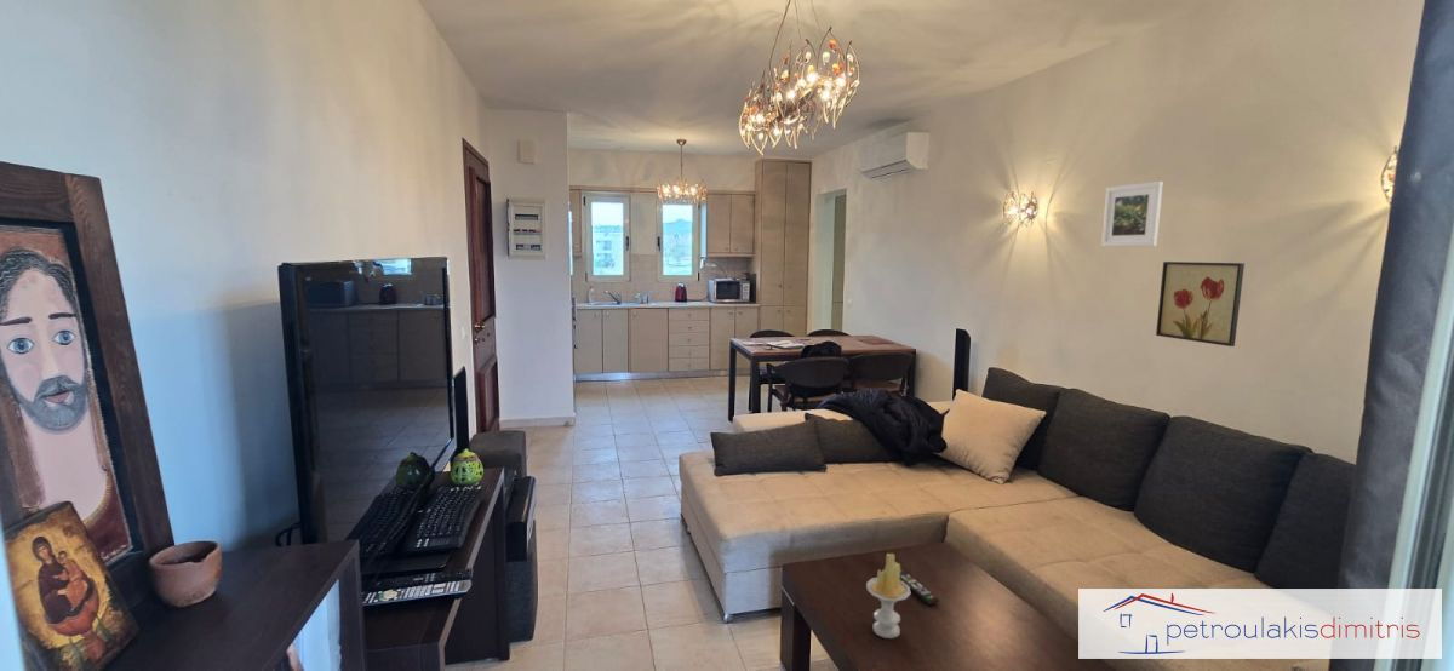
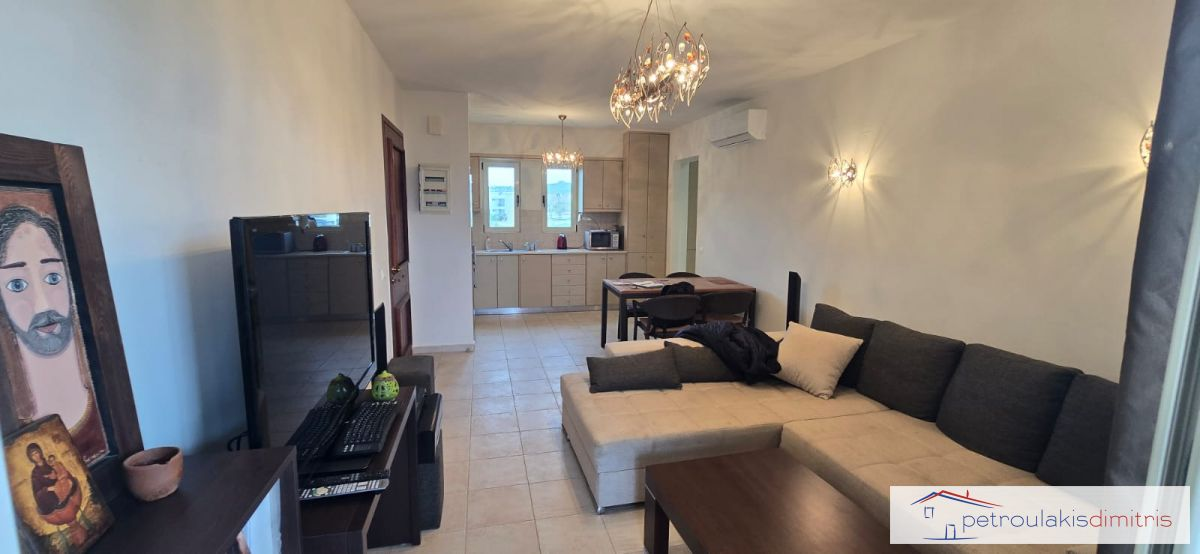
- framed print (1130, 216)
- remote control (911, 584)
- candle (887, 591)
- wall art (1198, 302)
